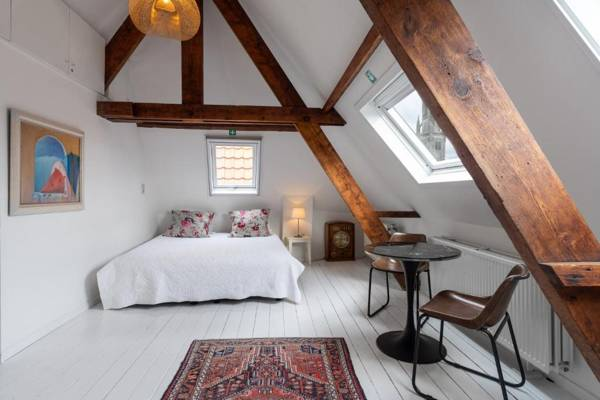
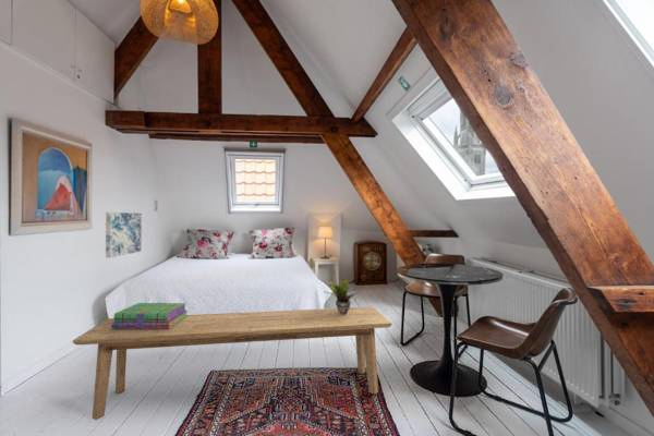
+ bench (246, 341)
+ stack of books (152, 314)
+ potted plant (342, 295)
+ wall art (124, 233)
